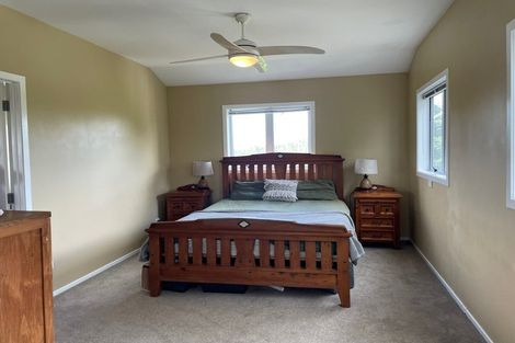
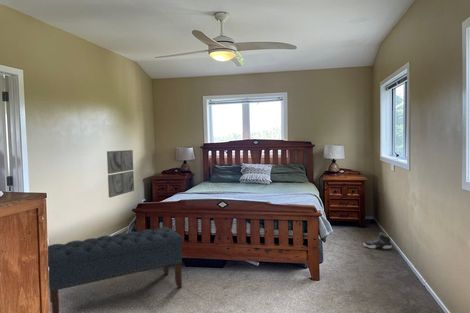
+ wall art (121, 171)
+ bench (117, 266)
+ sneaker (377, 240)
